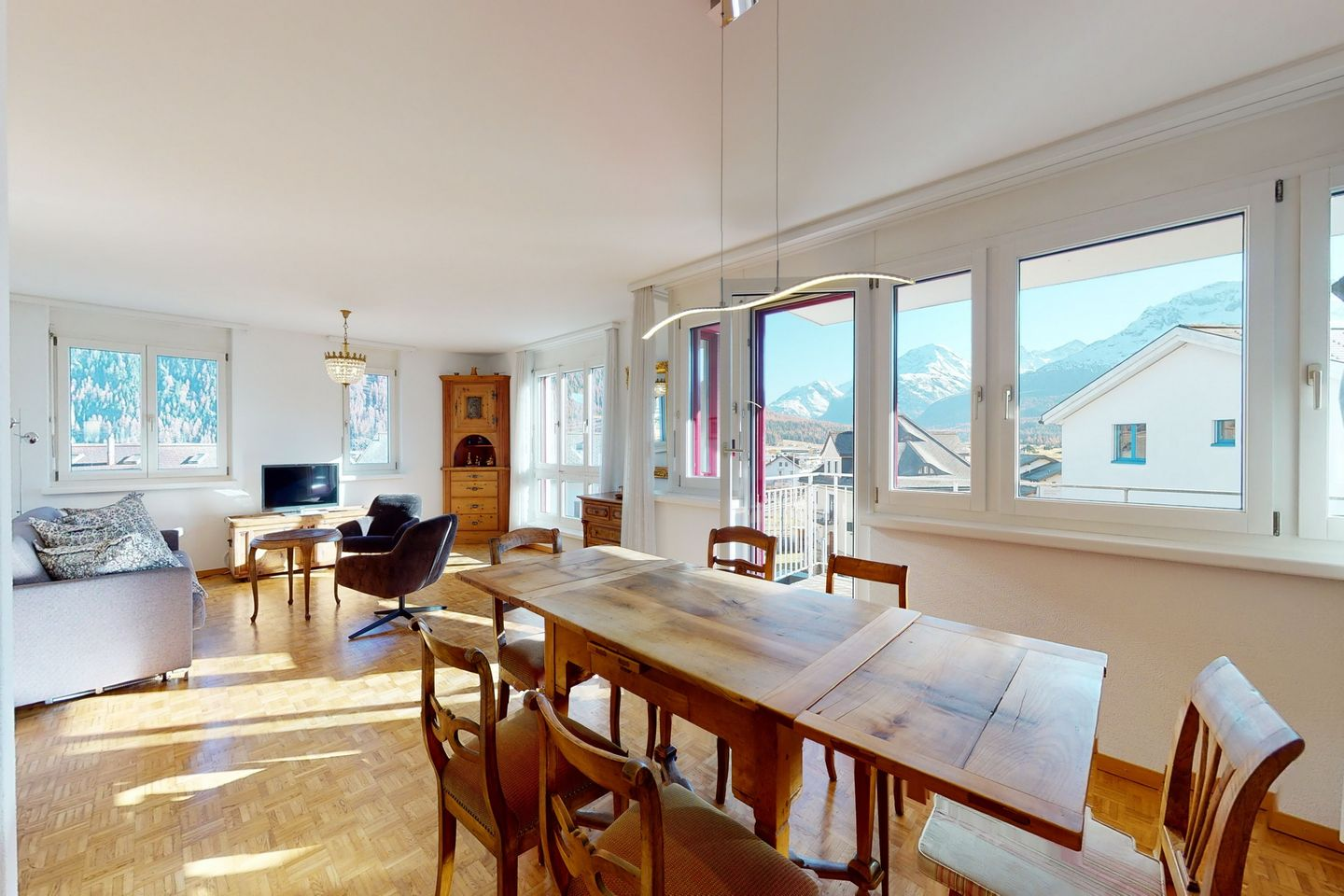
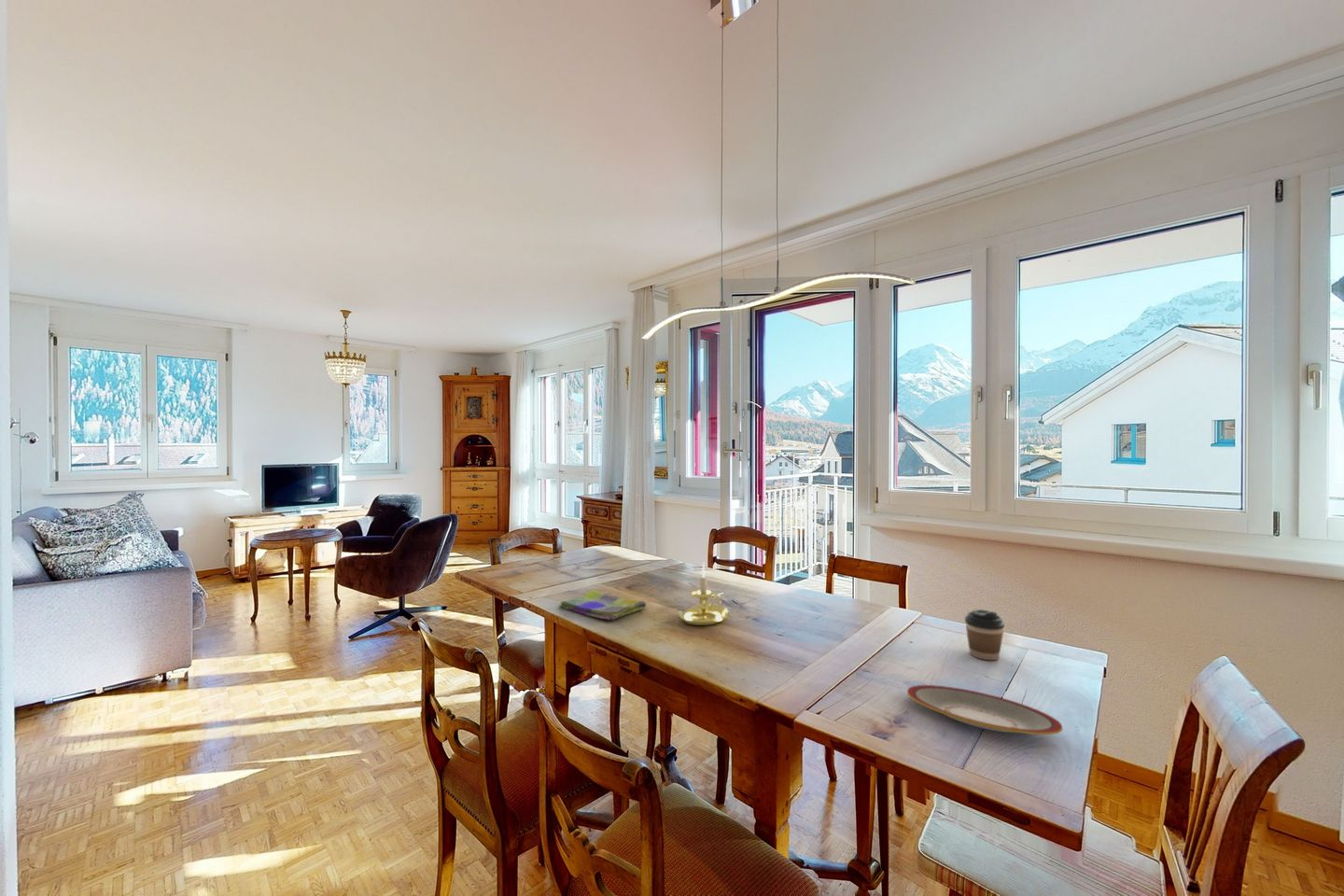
+ dish towel (603, 604)
+ plate (979, 712)
+ candle holder (706, 589)
+ coffee cup (984, 632)
